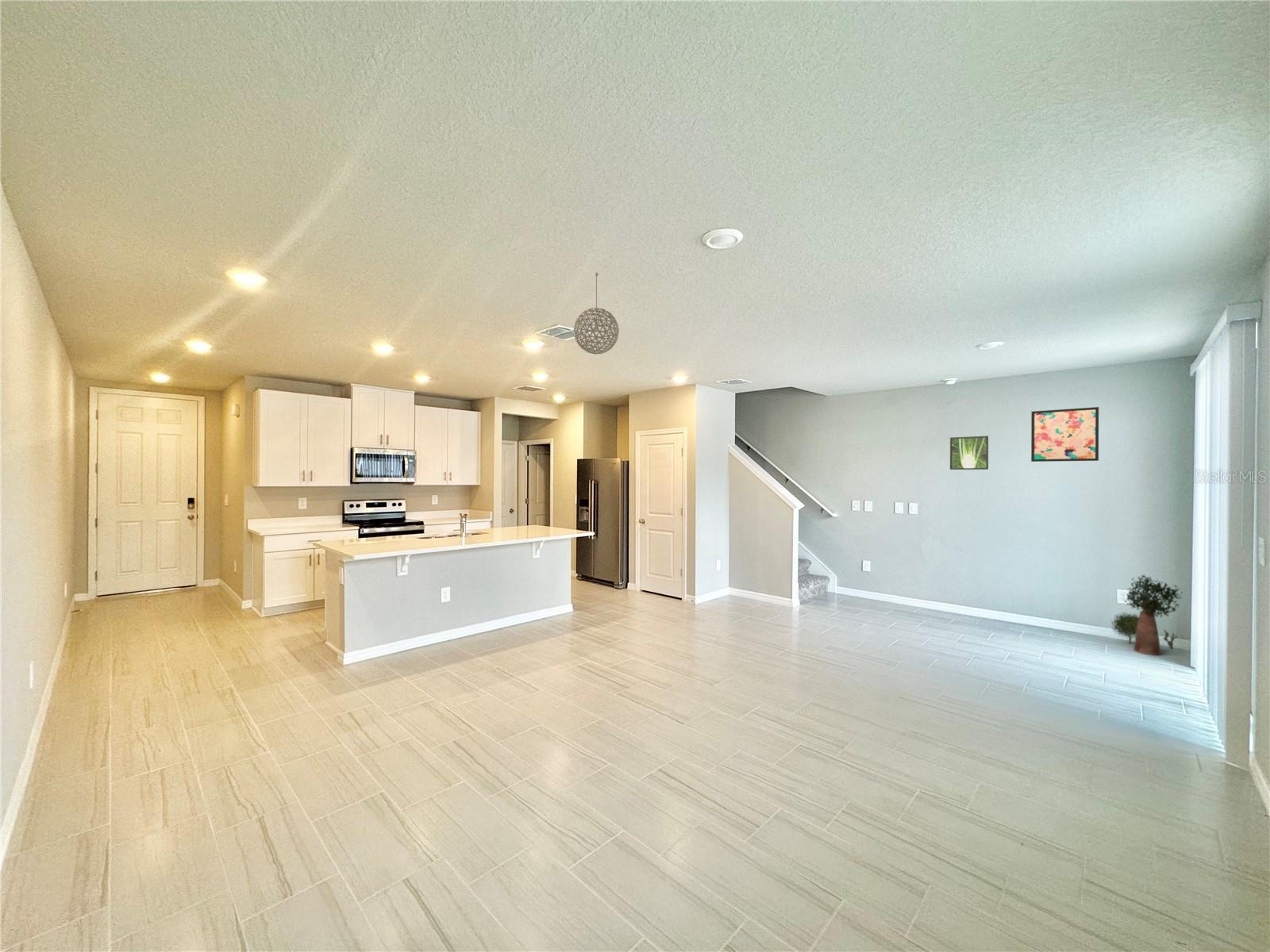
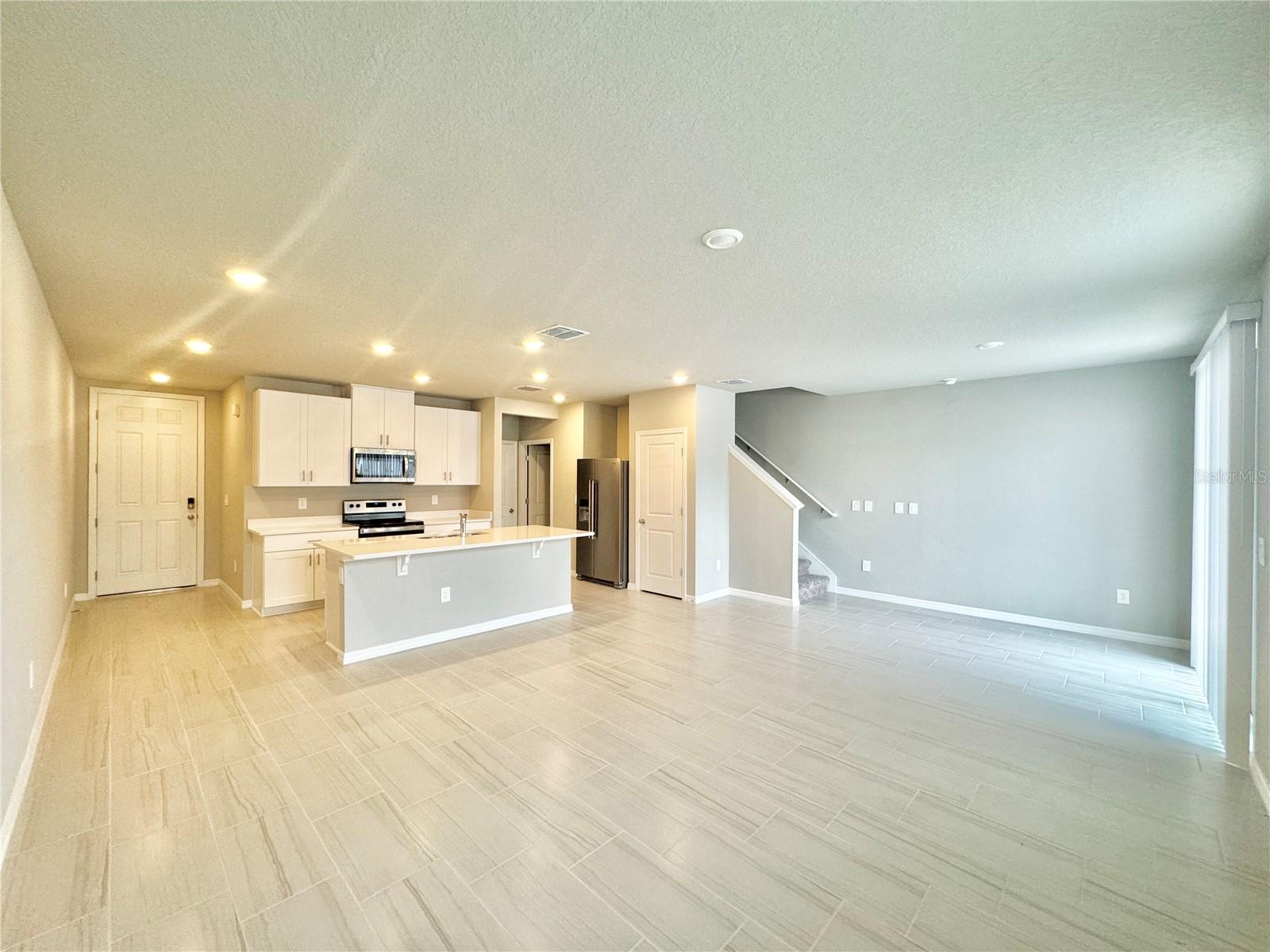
- wall art (1064, 435)
- pendant light (596, 313)
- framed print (968, 453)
- potted plant (1145, 612)
